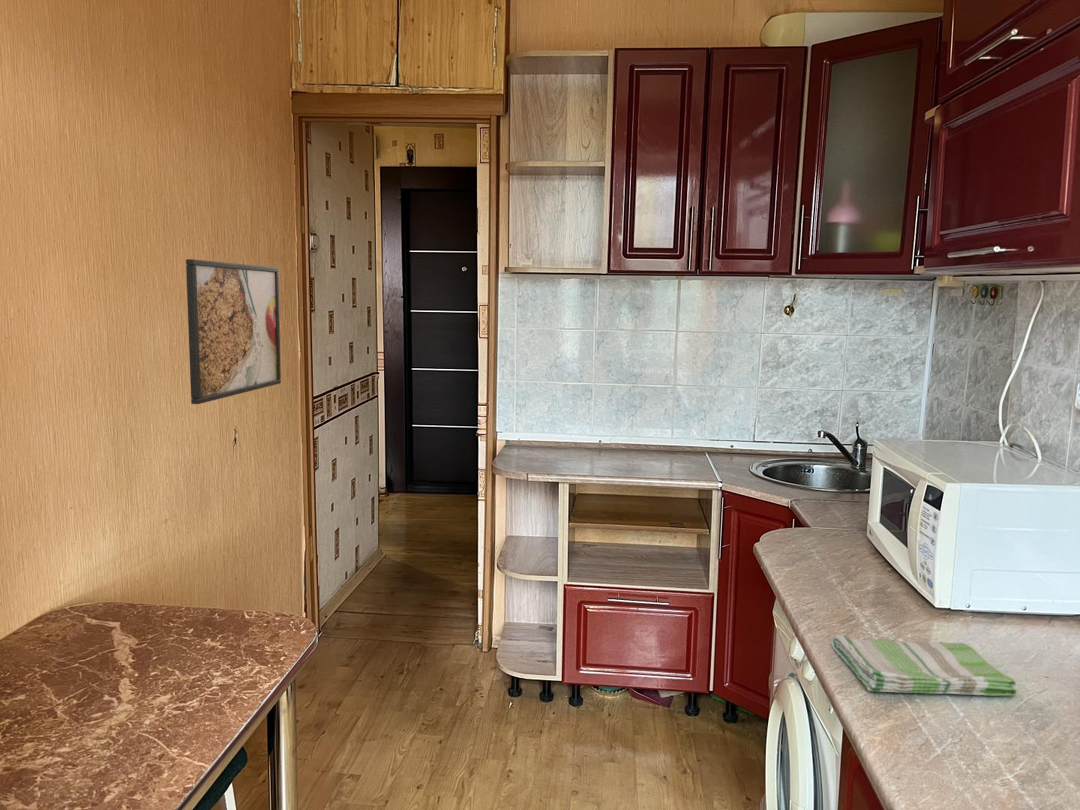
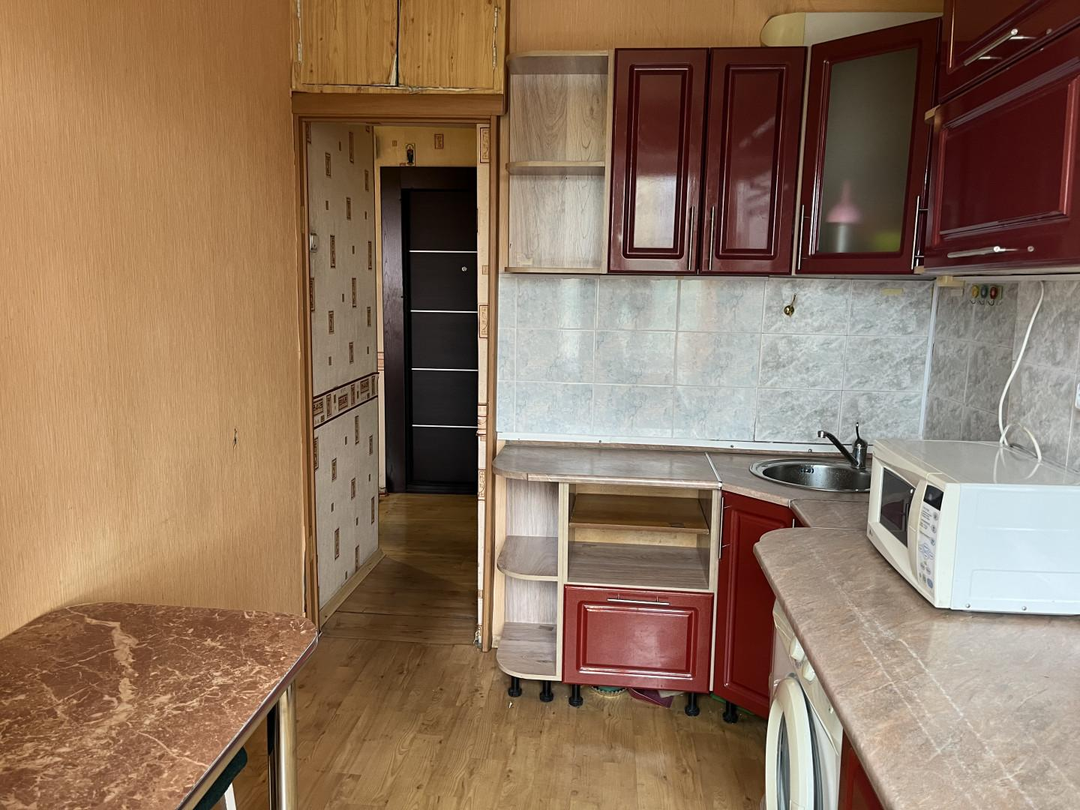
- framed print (239, 329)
- dish towel (918, 660)
